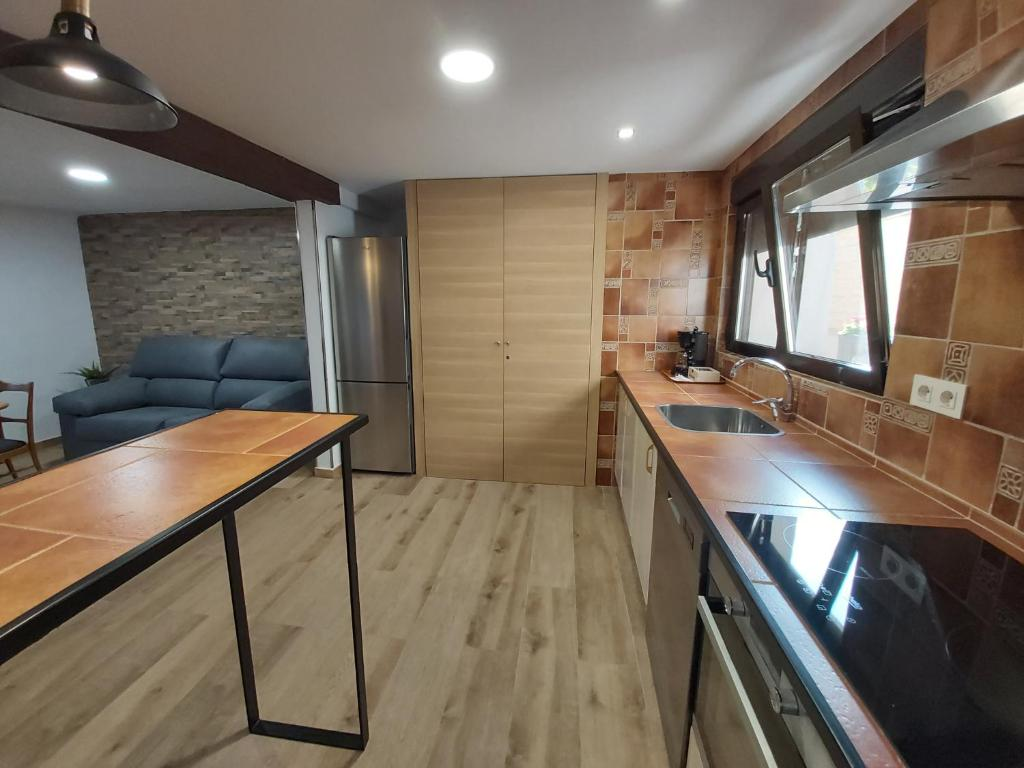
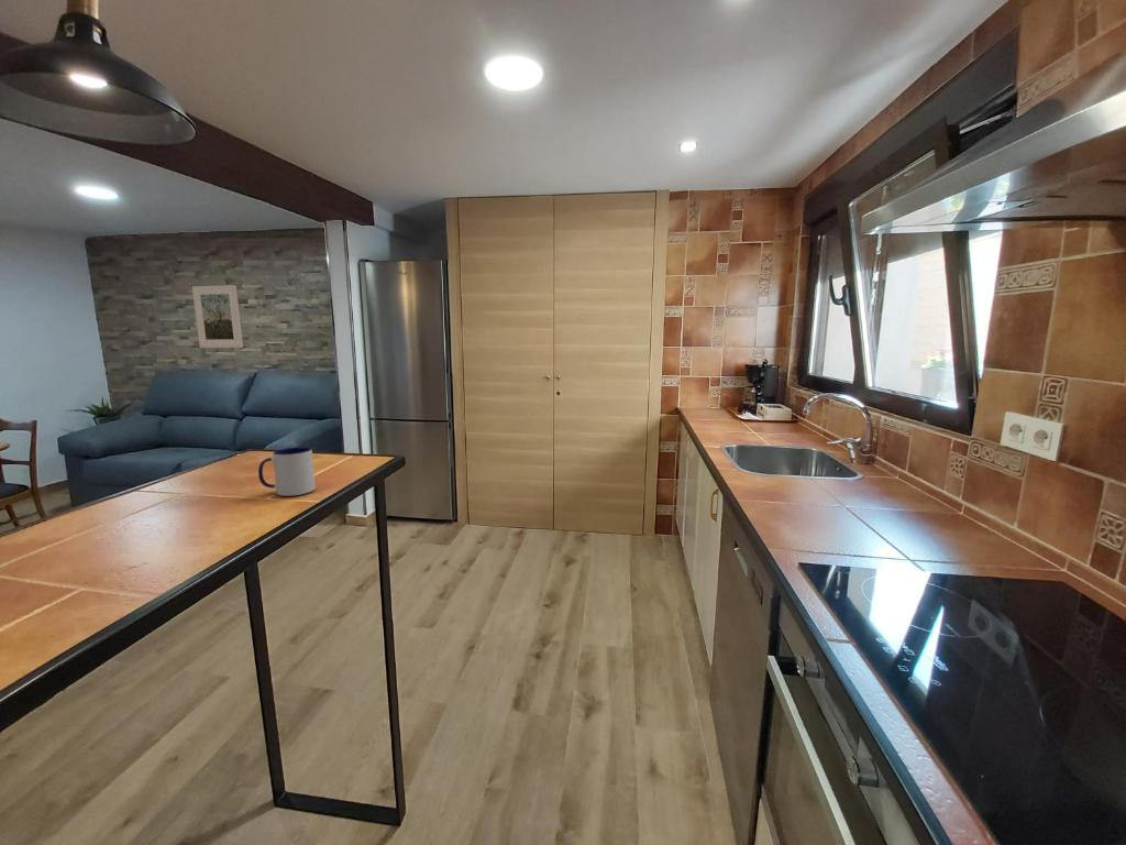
+ mug (286, 471)
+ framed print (217, 317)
